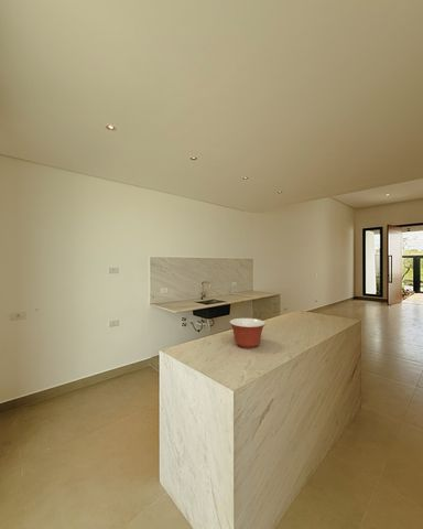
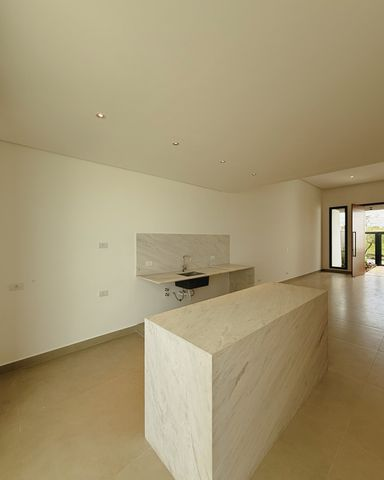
- mixing bowl (247, 333)
